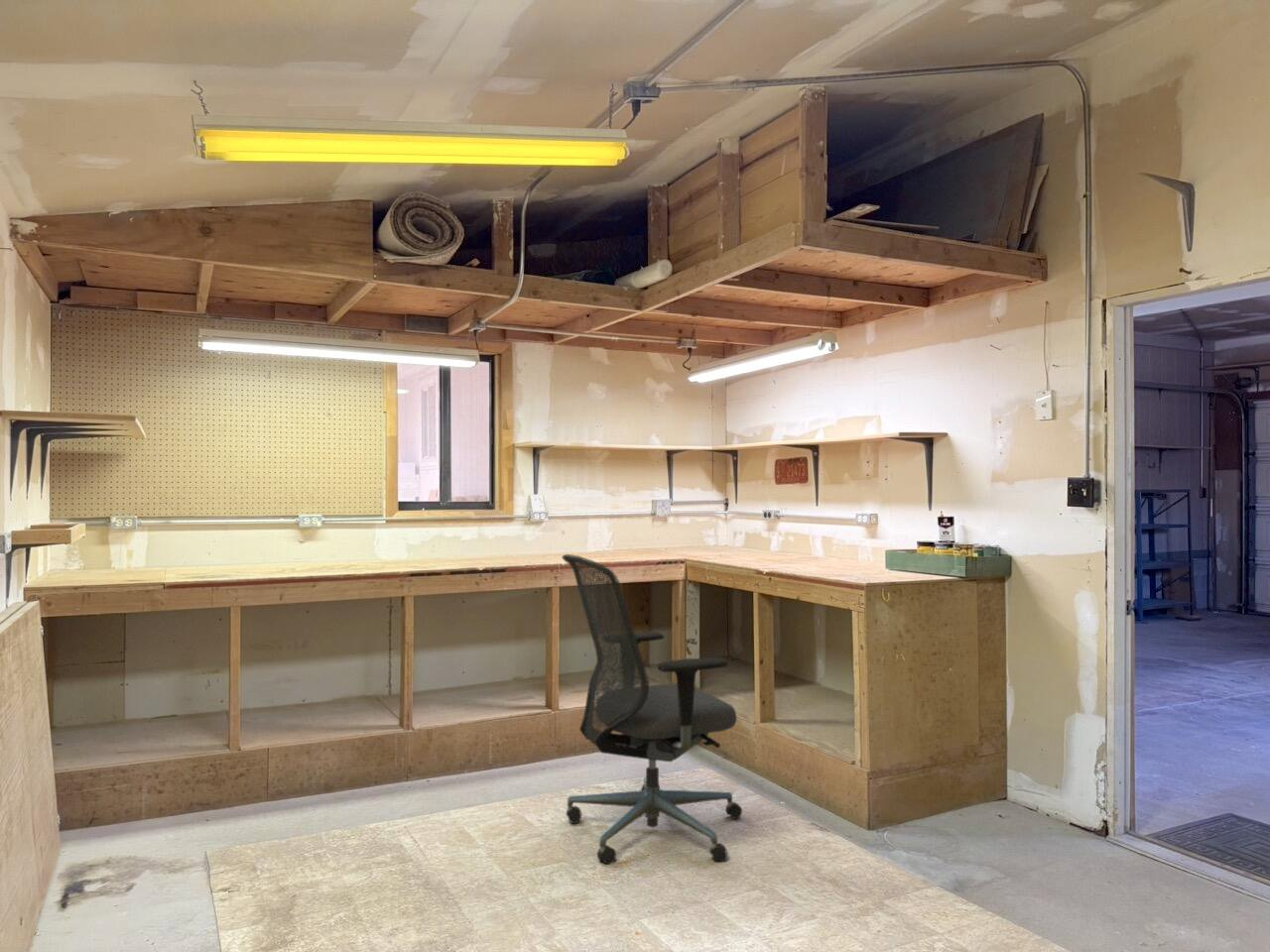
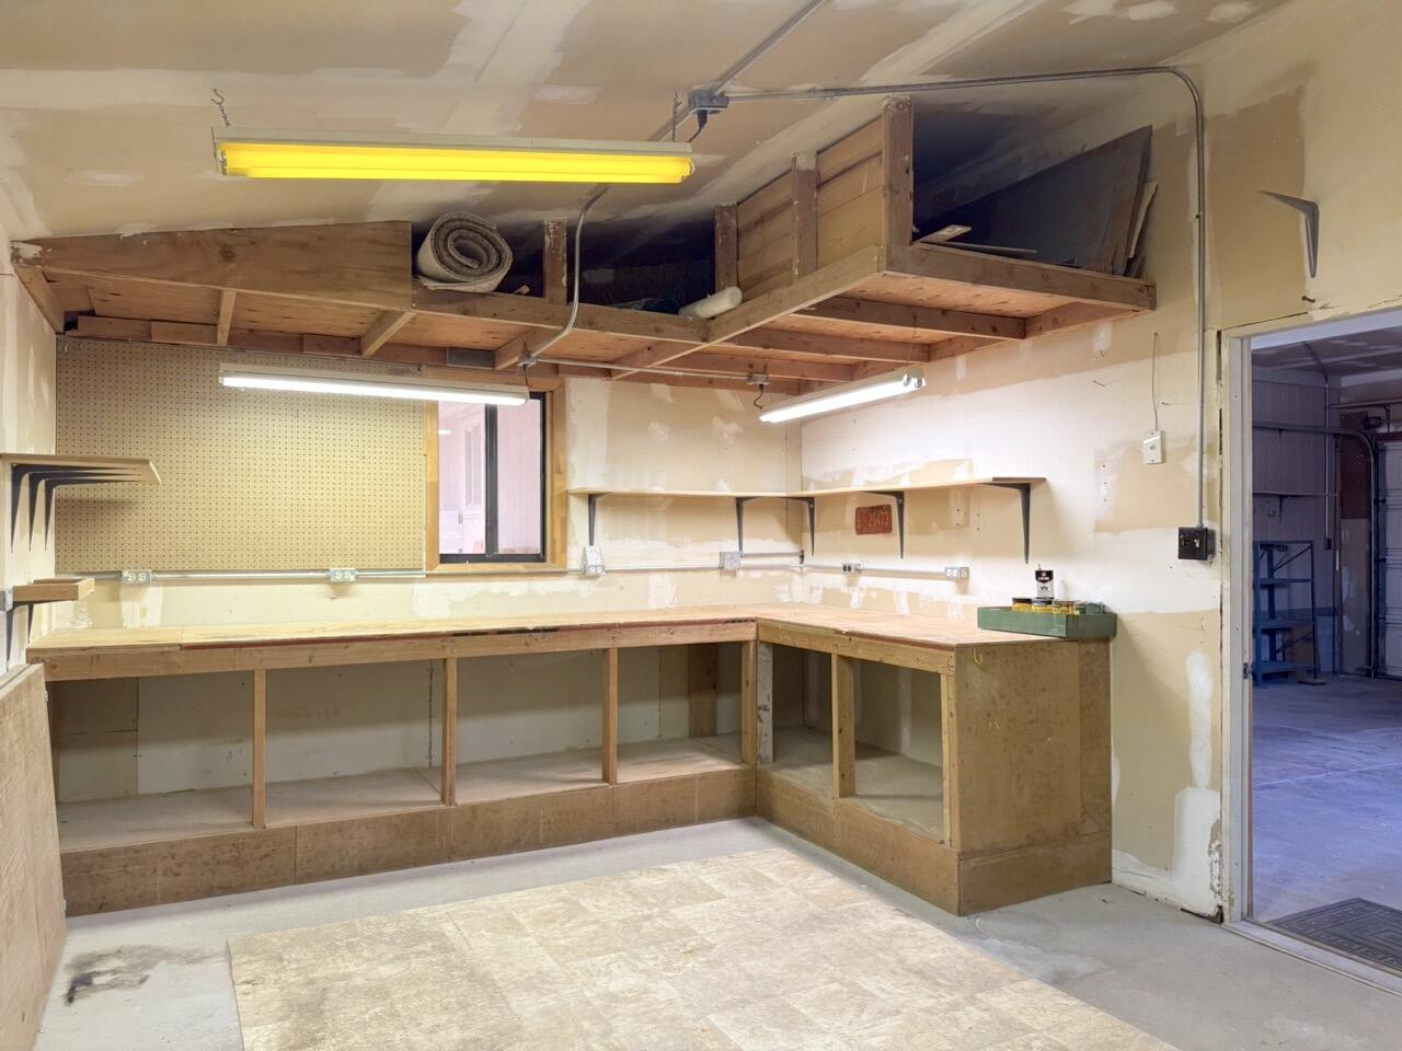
- office chair (661, 690)
